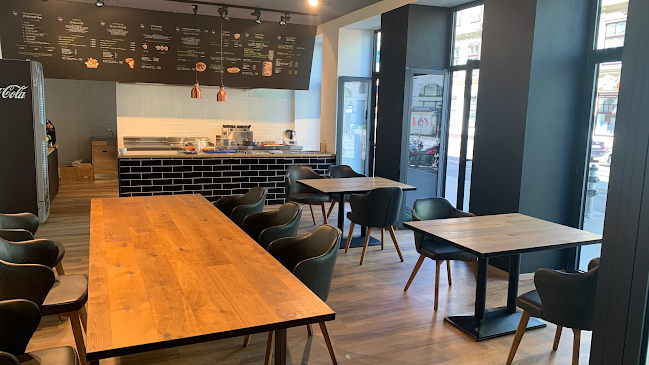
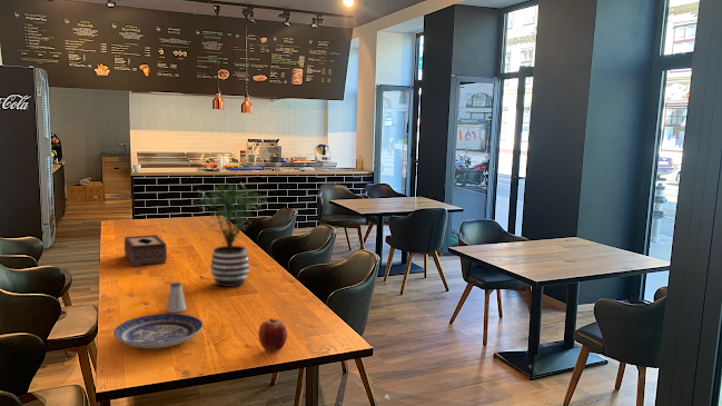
+ saltshaker (176, 296)
+ apple (273, 334)
+ potted plant (231, 234)
+ plate (159, 333)
+ tissue box (145, 249)
